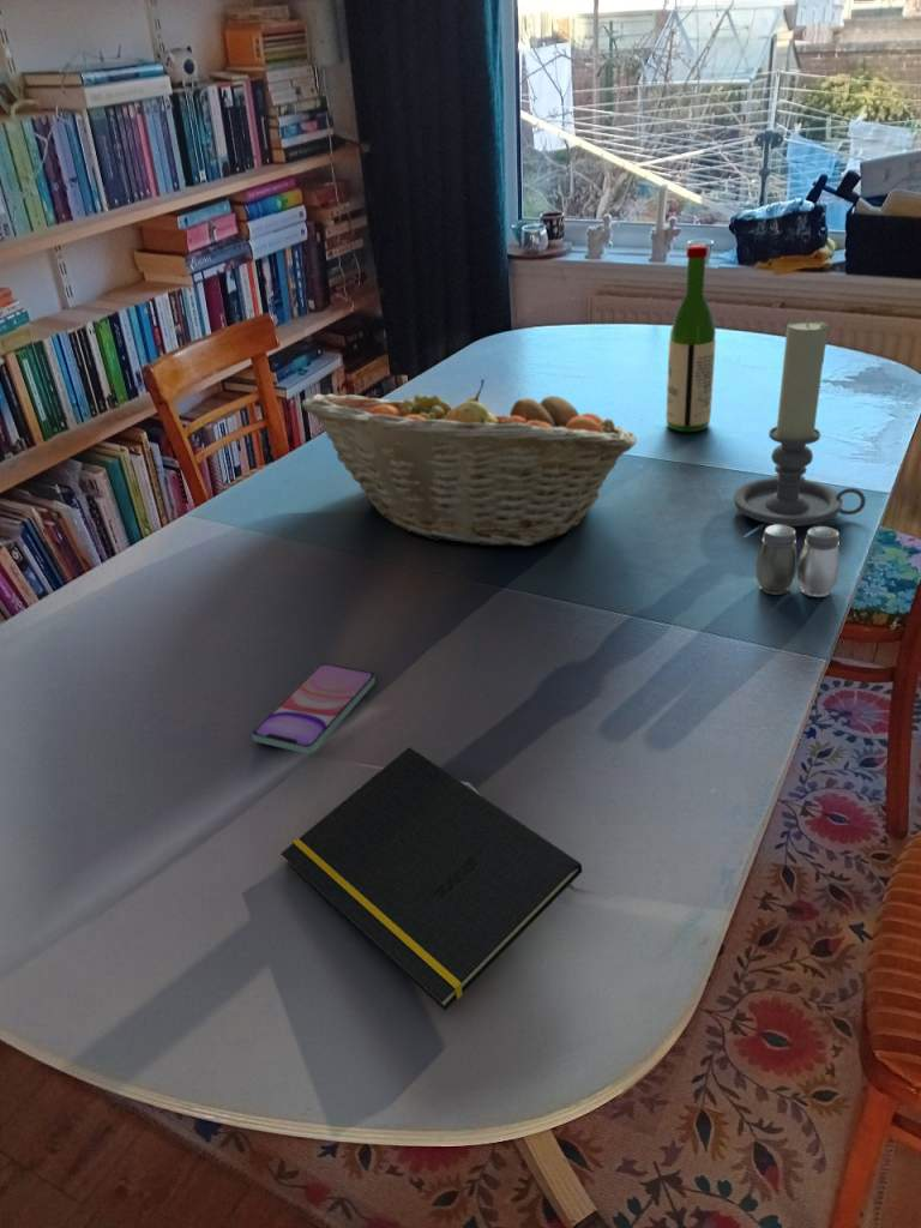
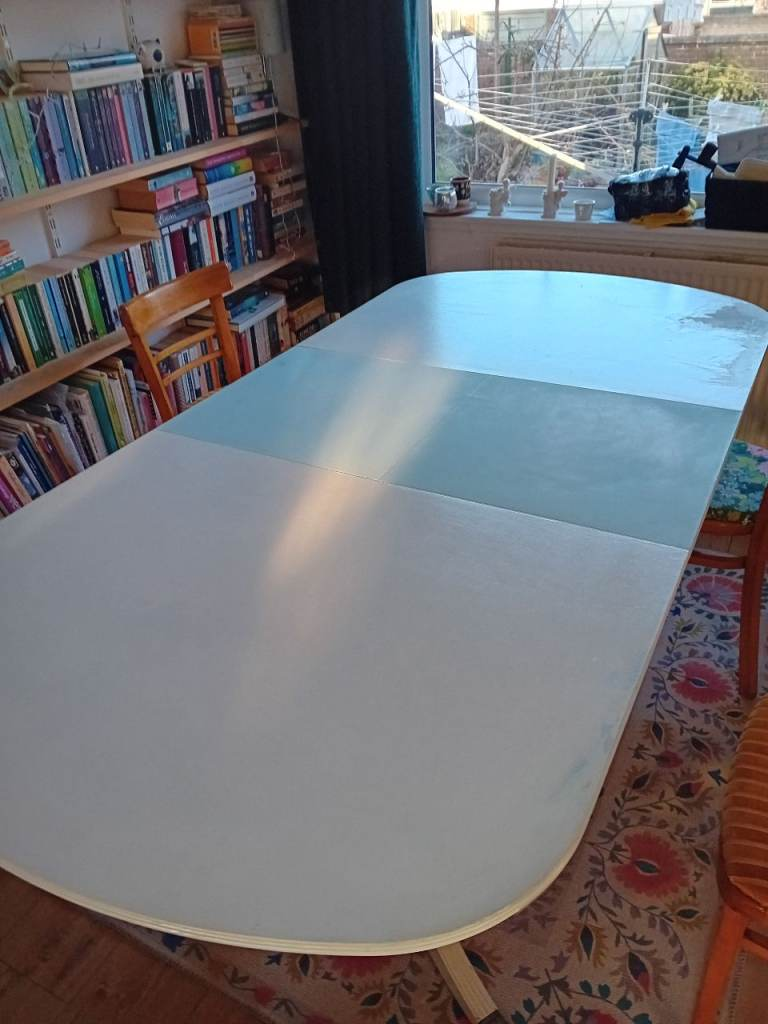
- notepad (425, 862)
- candle holder (807, 421)
- wine bottle (692, 339)
- smartphone (315, 705)
- salt and pepper shaker (796, 559)
- fruit basket (466, 444)
